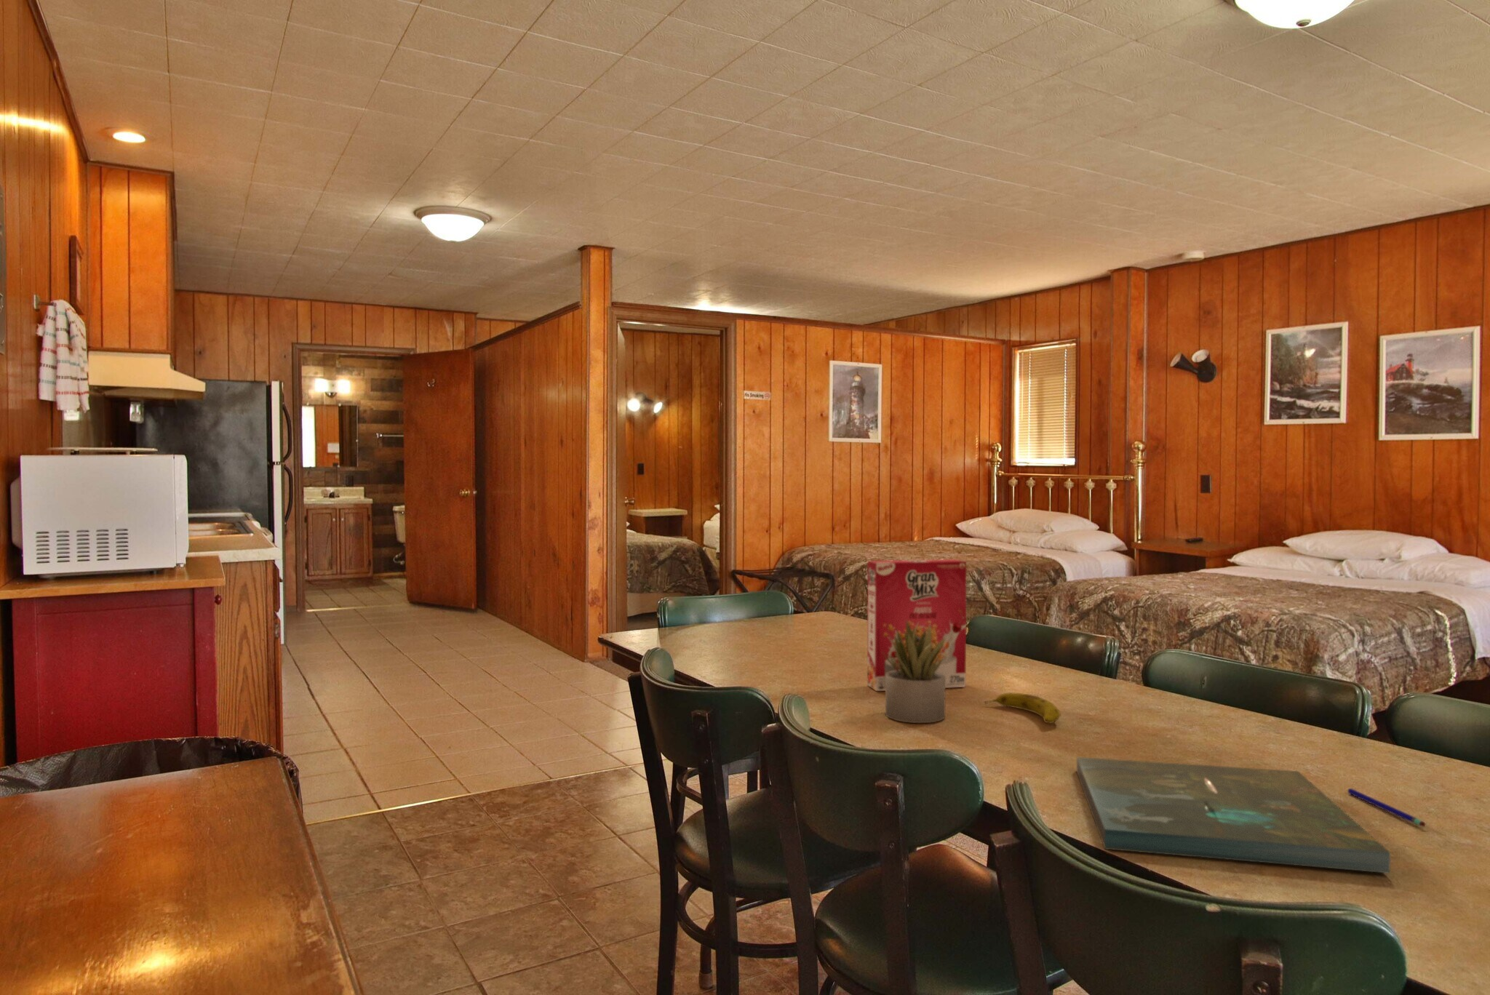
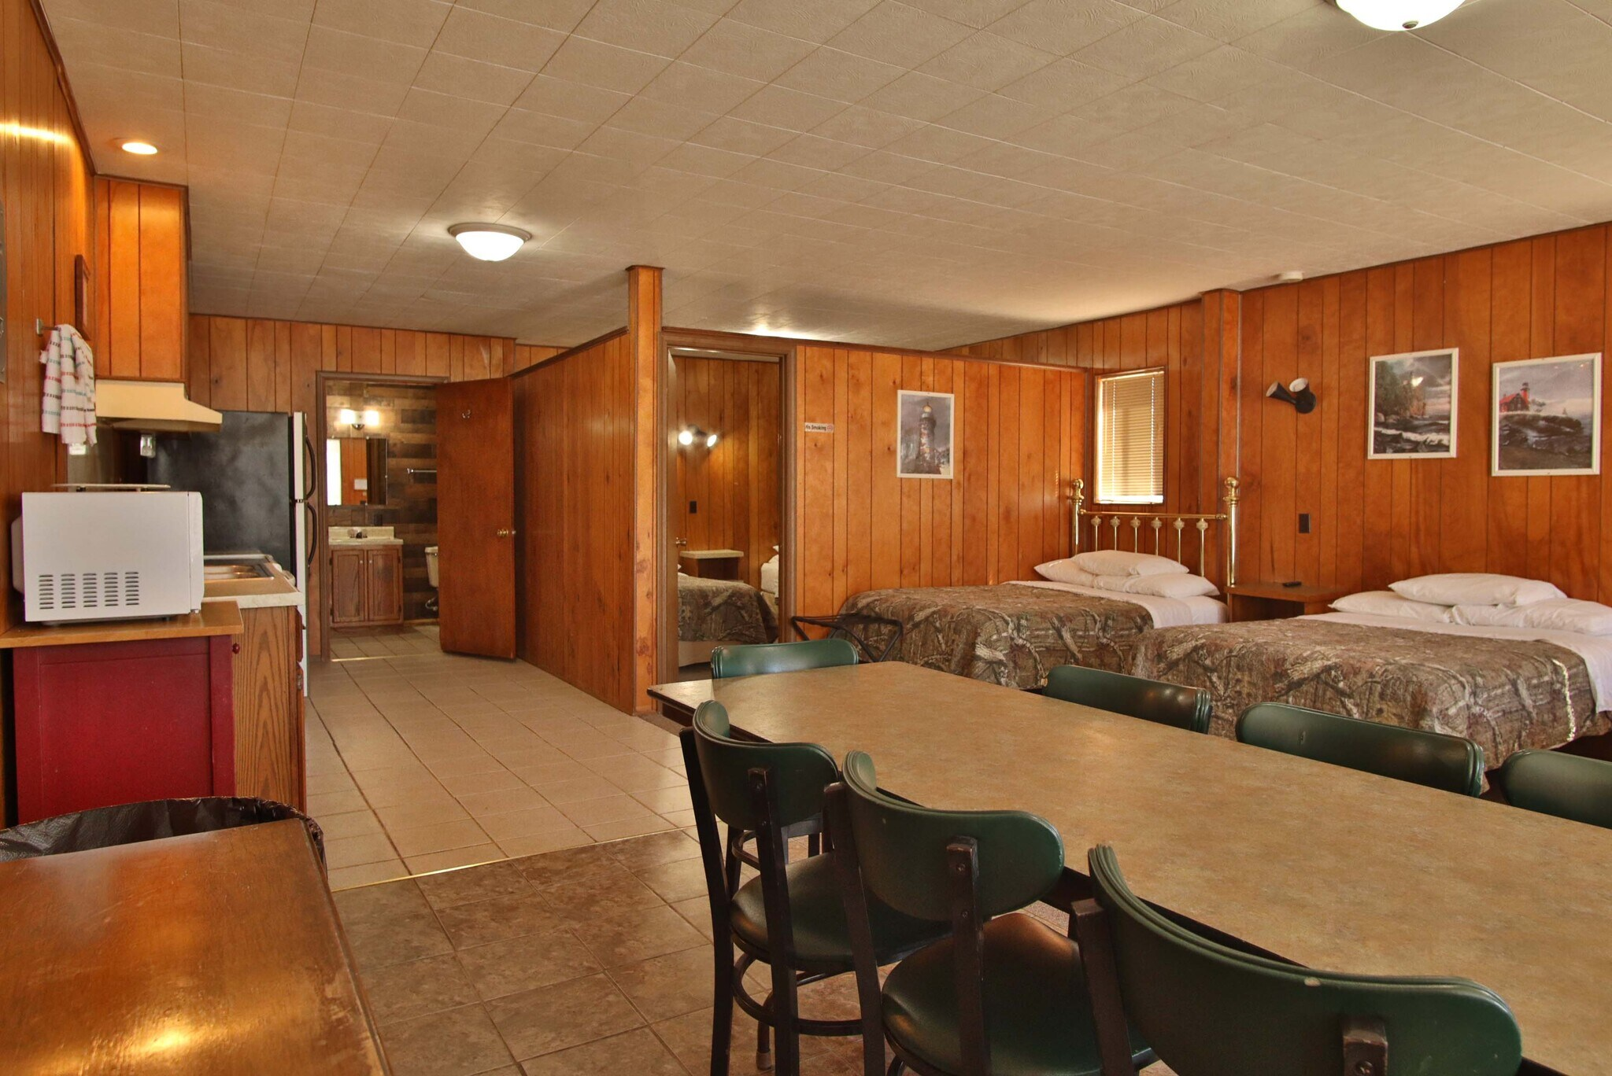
- succulent plant (915, 669)
- pen (1385, 806)
- cereal box (916, 623)
- fruit (1027, 707)
- board game (1210, 800)
